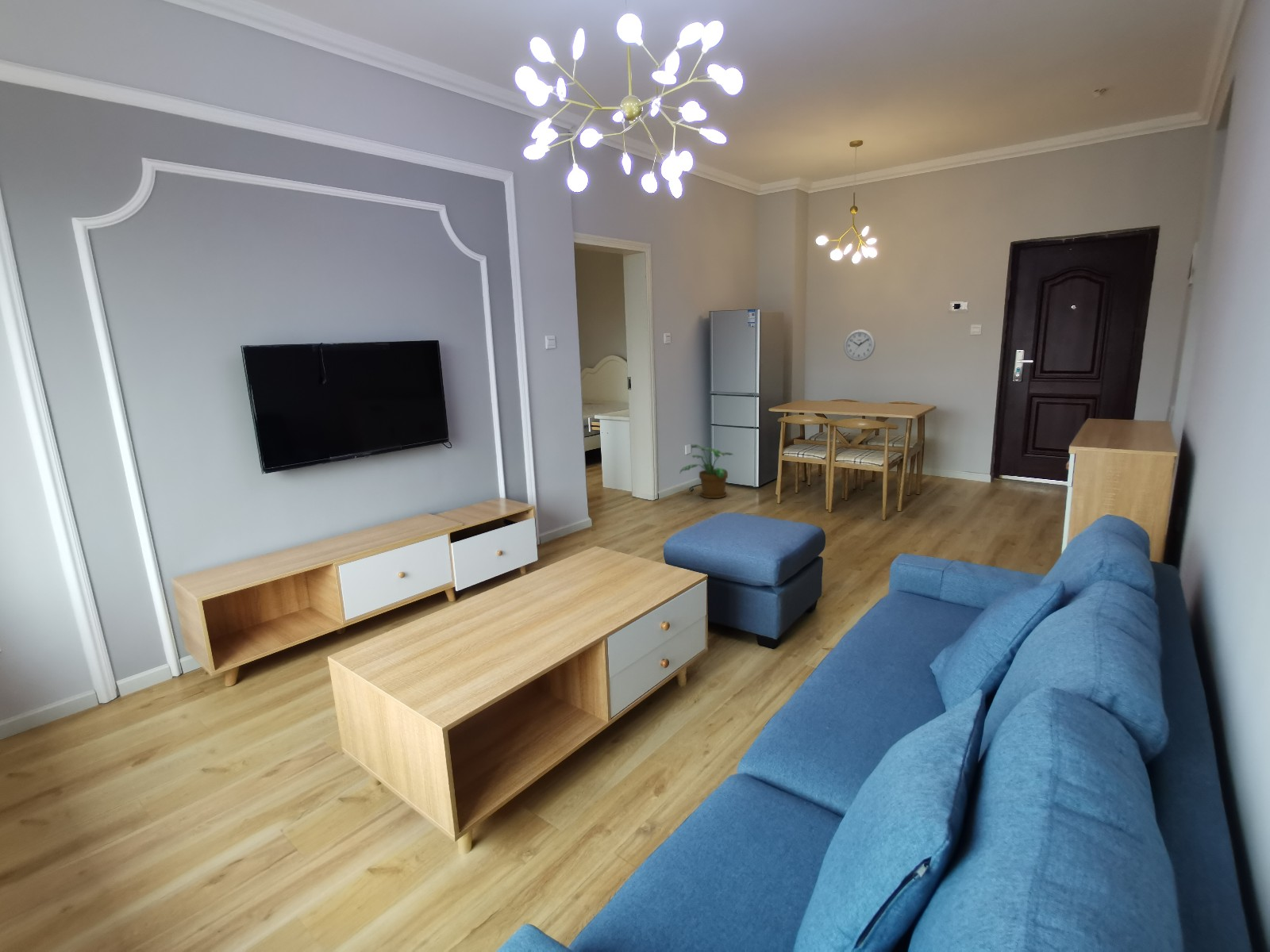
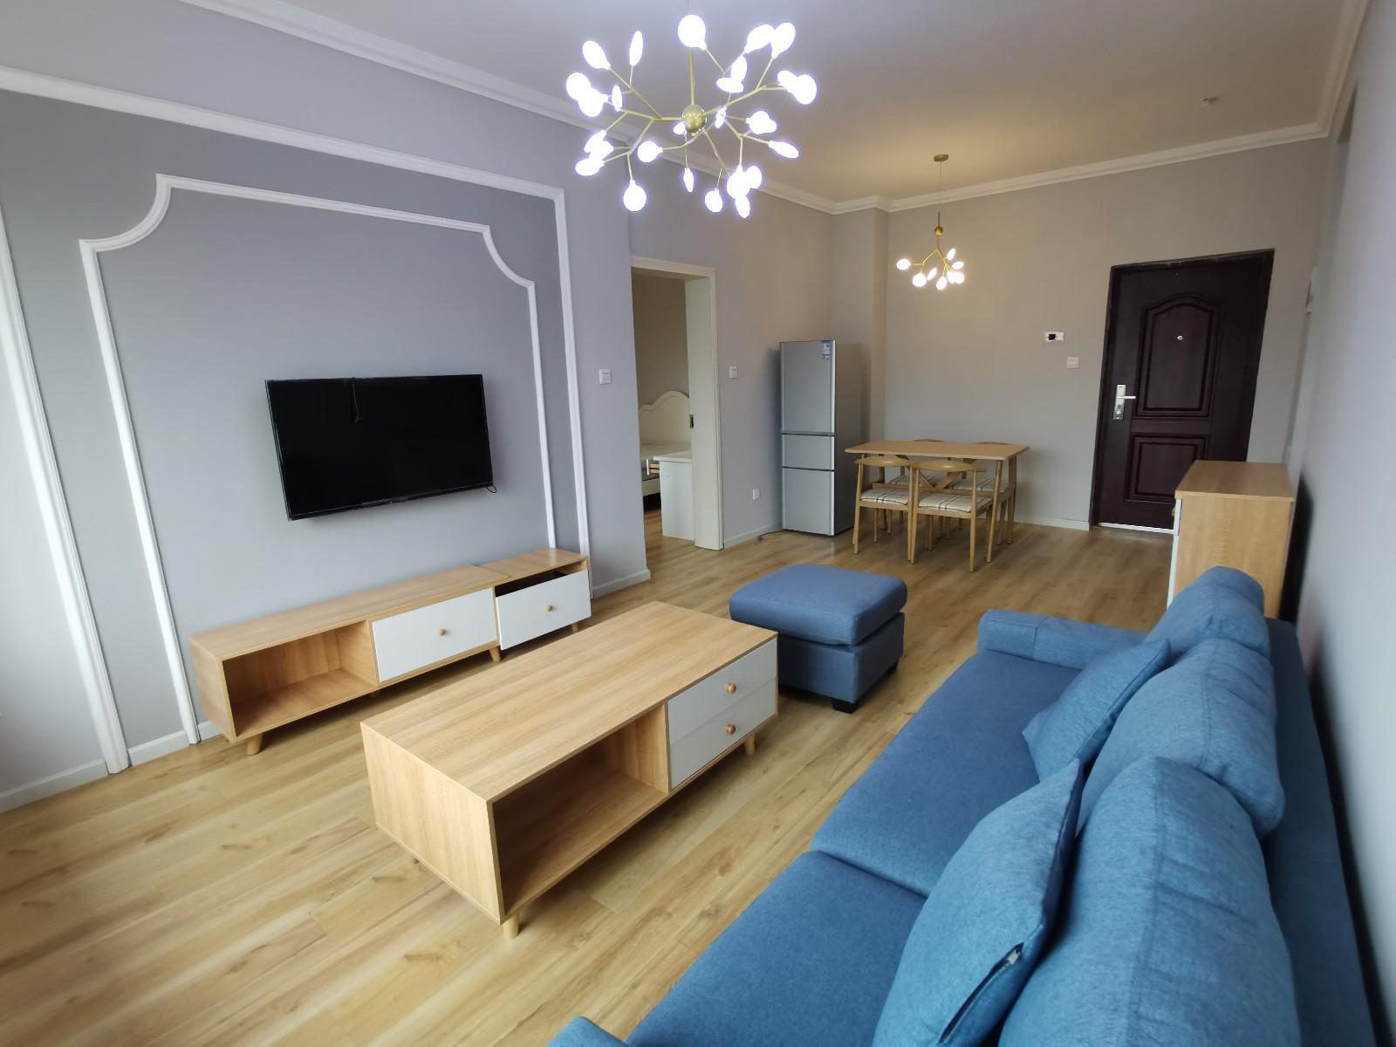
- wall clock (859, 345)
- potted plant (706, 470)
